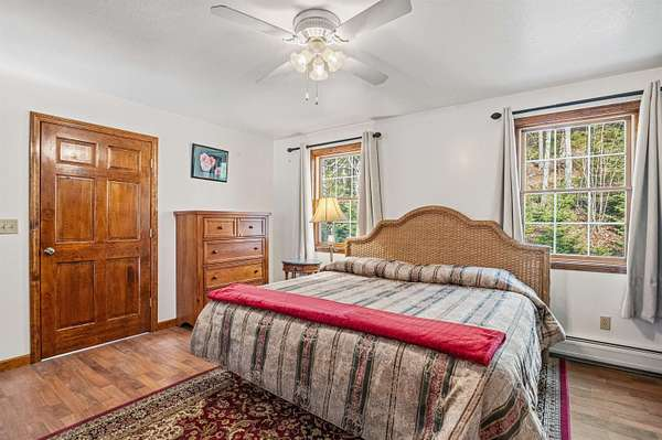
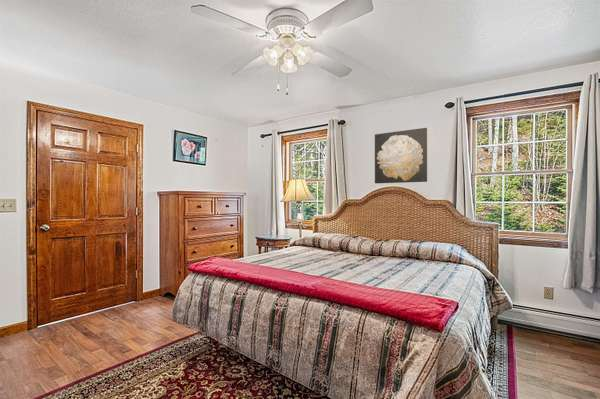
+ wall art (399, 157)
